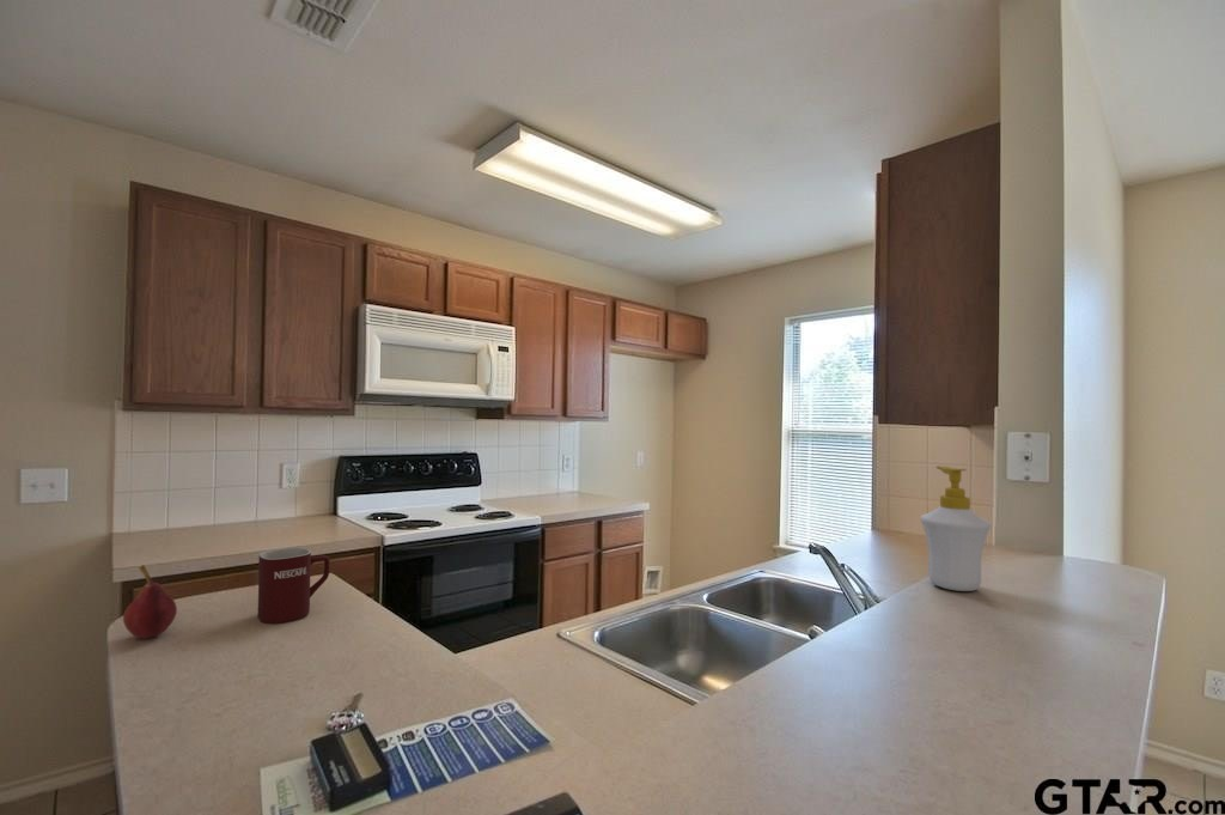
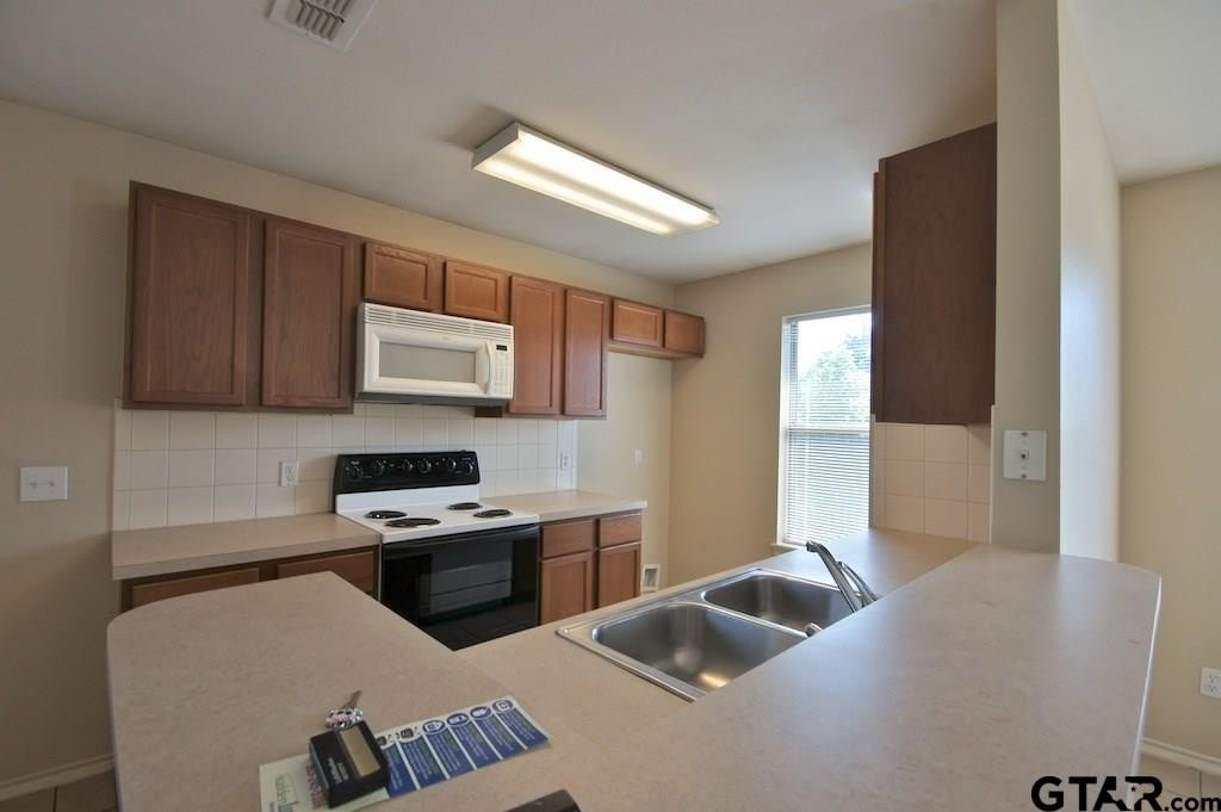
- soap bottle (953, 527)
- fruit (151, 600)
- mug (295, 582)
